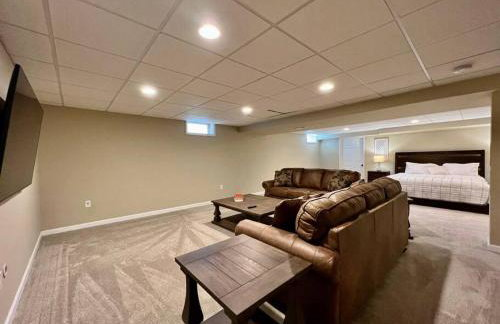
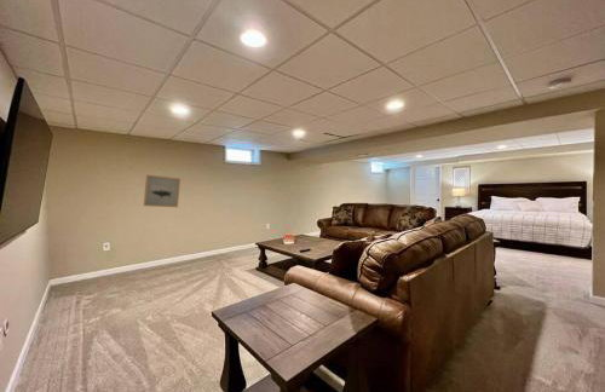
+ wall art (162, 191)
